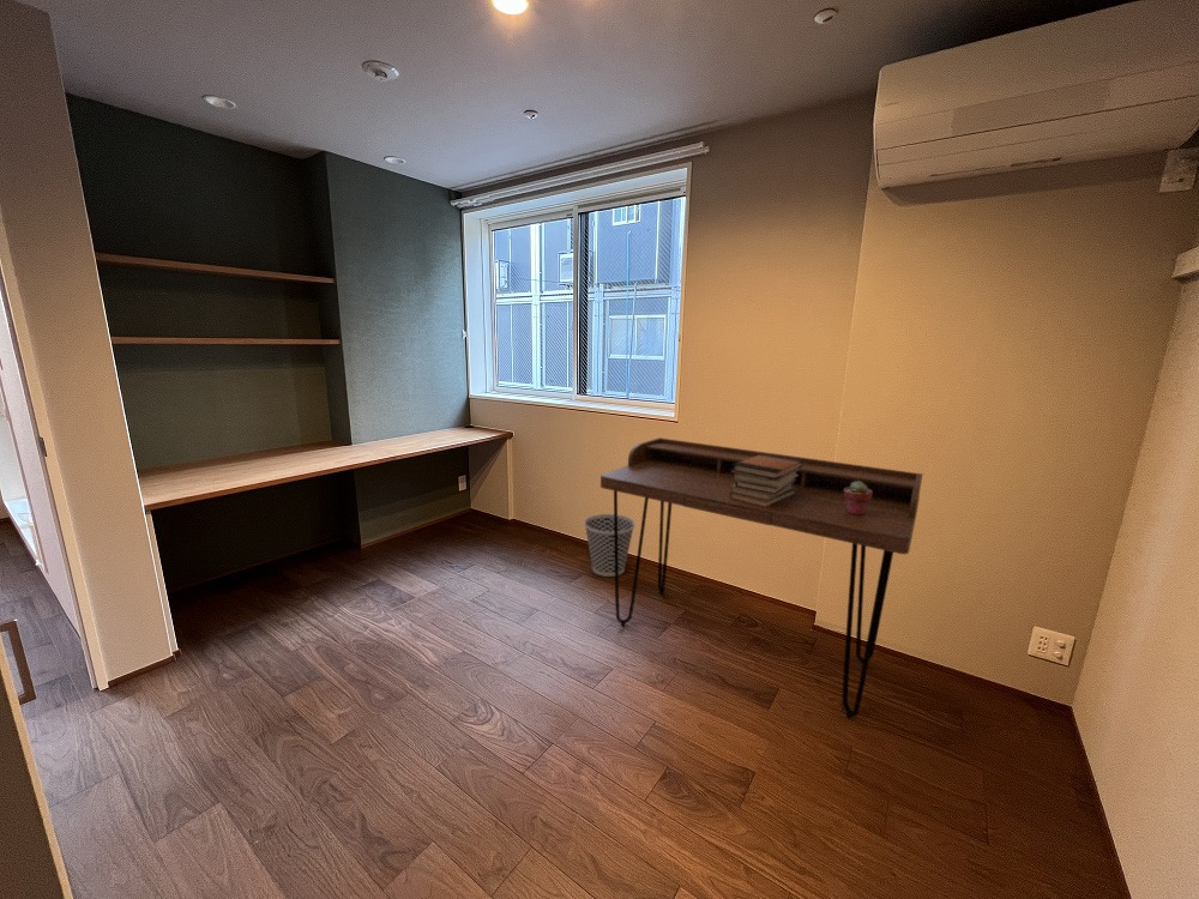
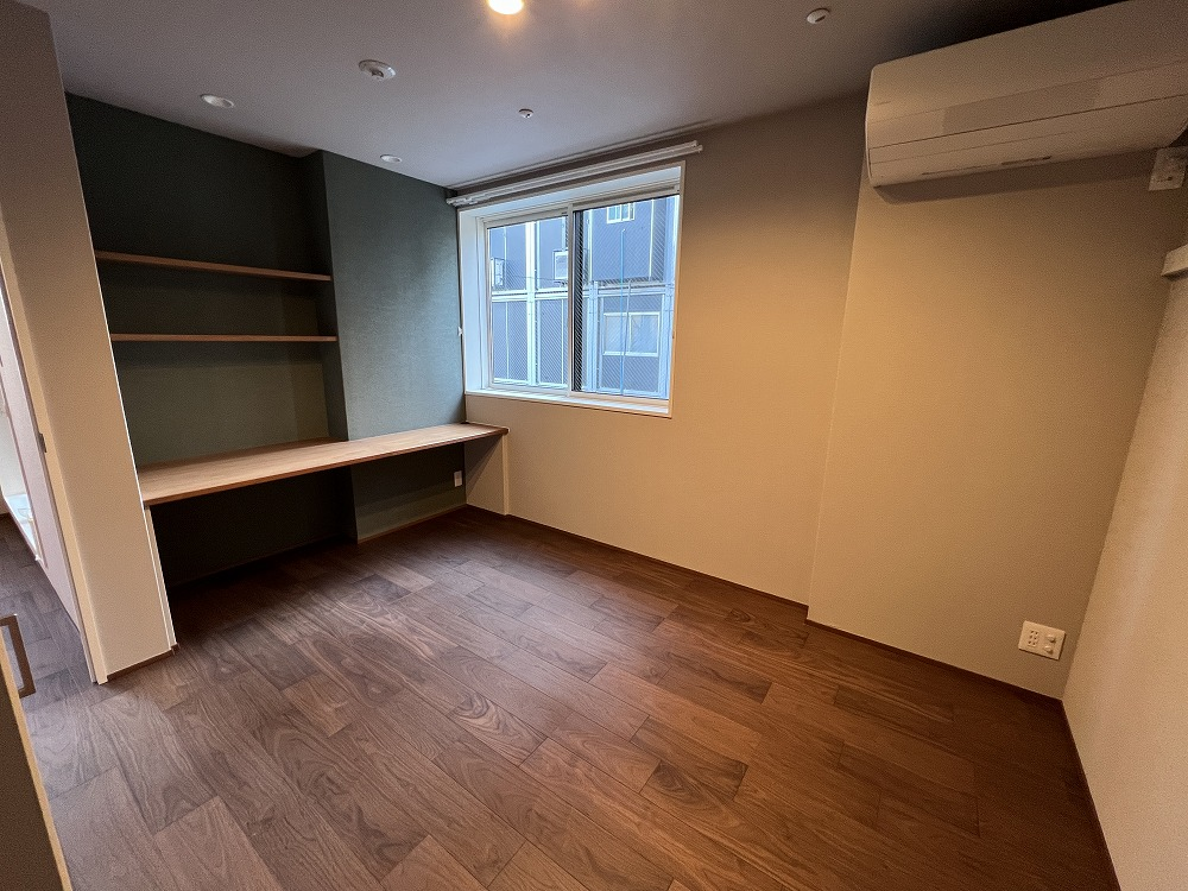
- book stack (766, 478)
- desk (748, 520)
- wastebasket (608, 545)
- potted succulent (857, 496)
